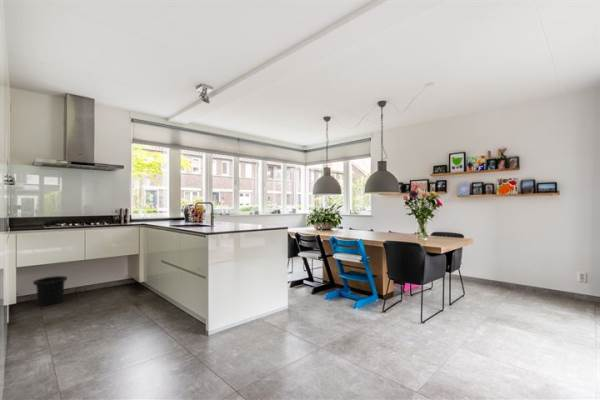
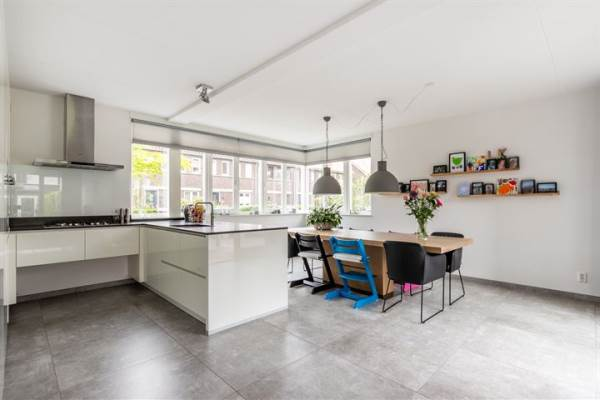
- trash can (50, 290)
